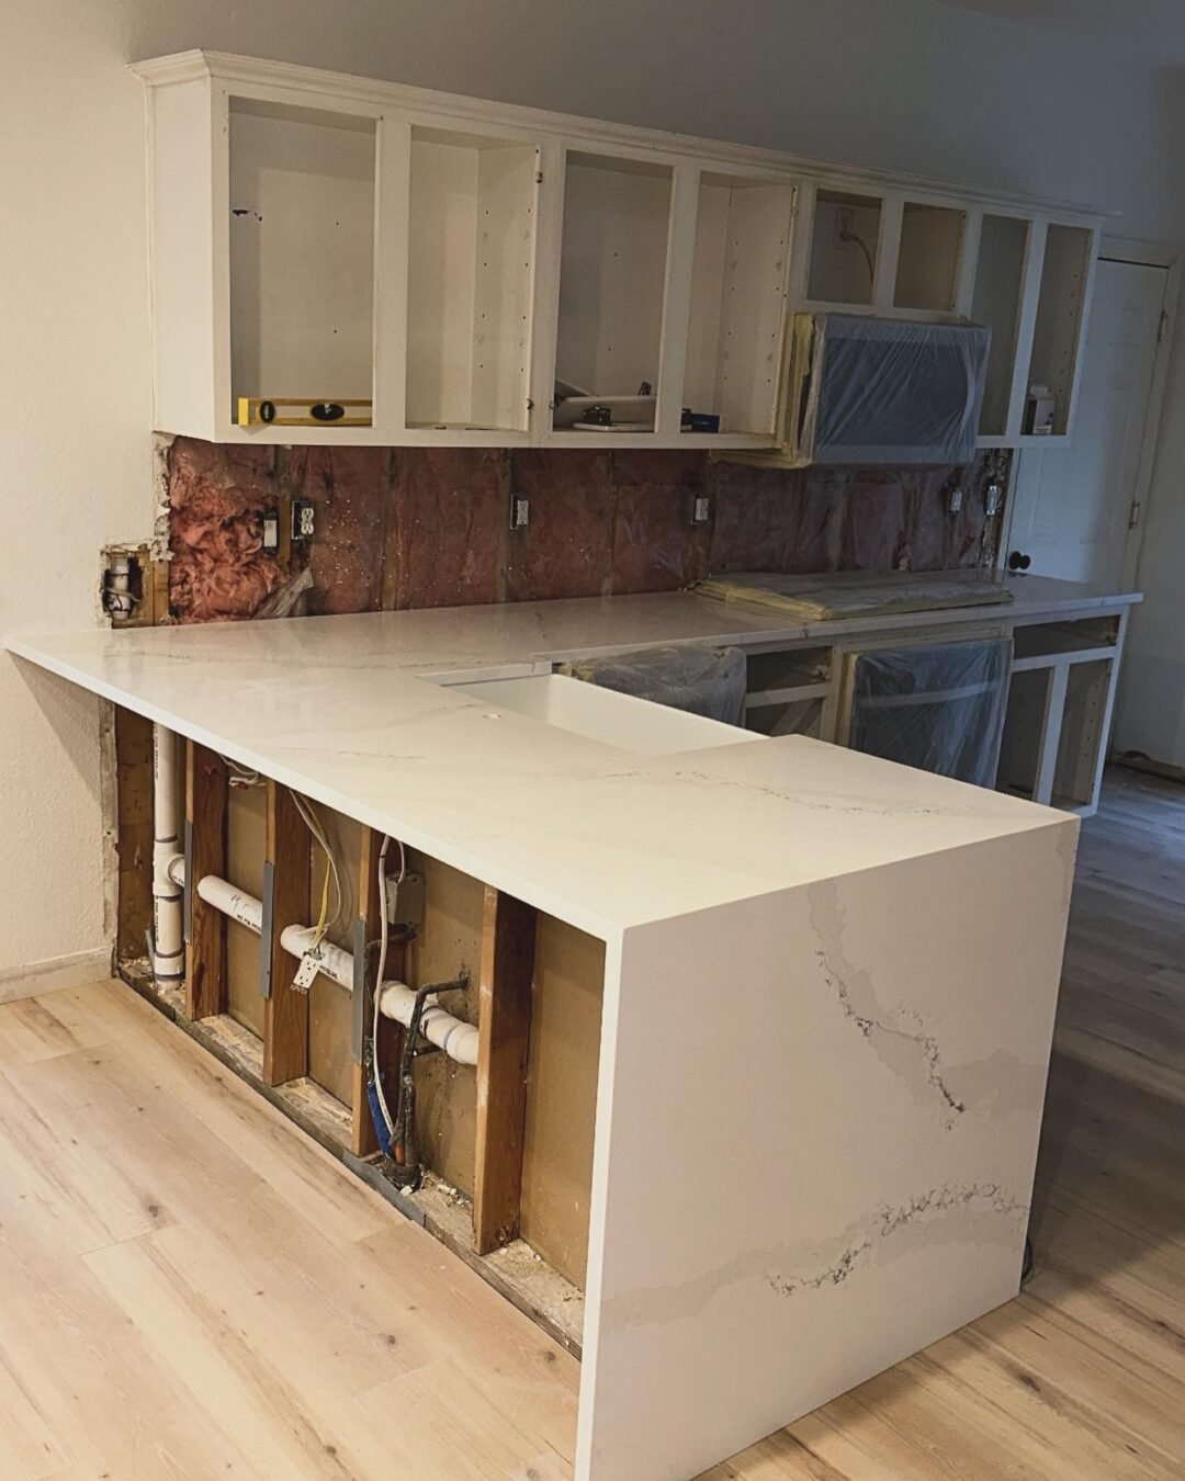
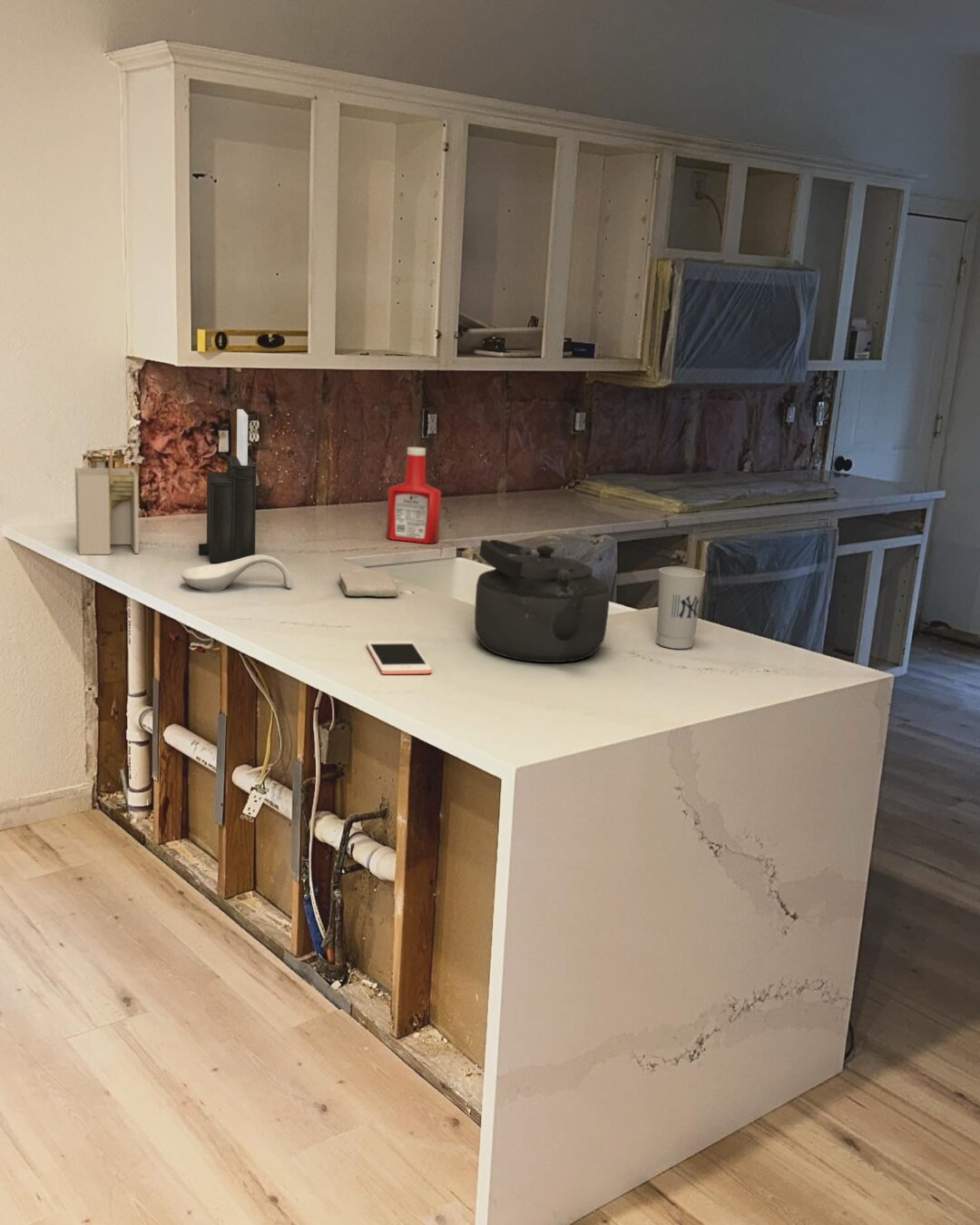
+ washcloth (367, 582)
+ knife block (226, 485)
+ utensil holder (106, 498)
+ cup (678, 608)
+ kettle (541, 598)
+ soap bottle (414, 494)
+ spoon rest (236, 572)
+ cell phone (397, 657)
